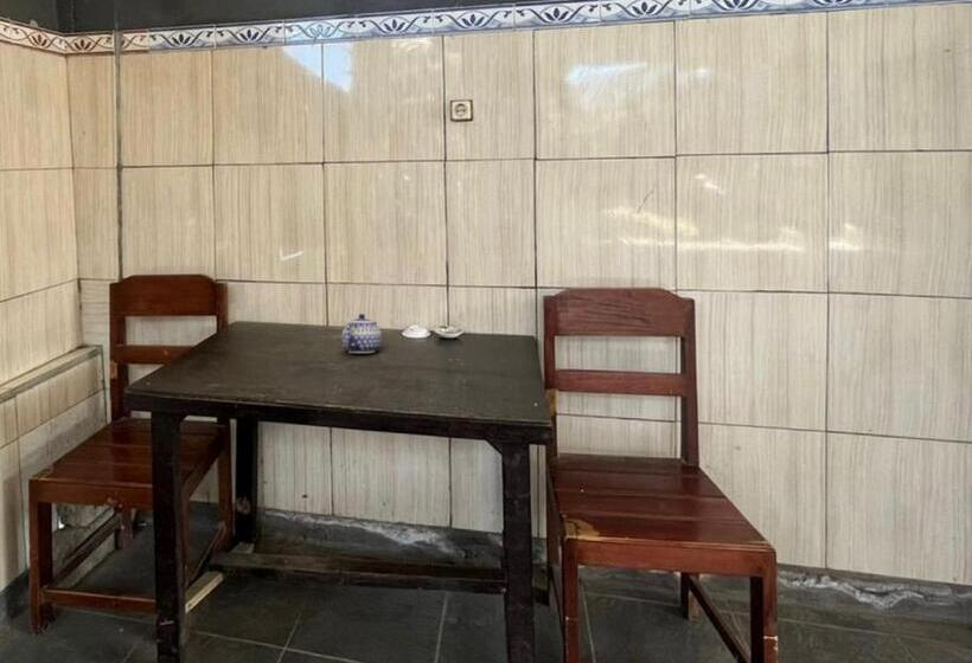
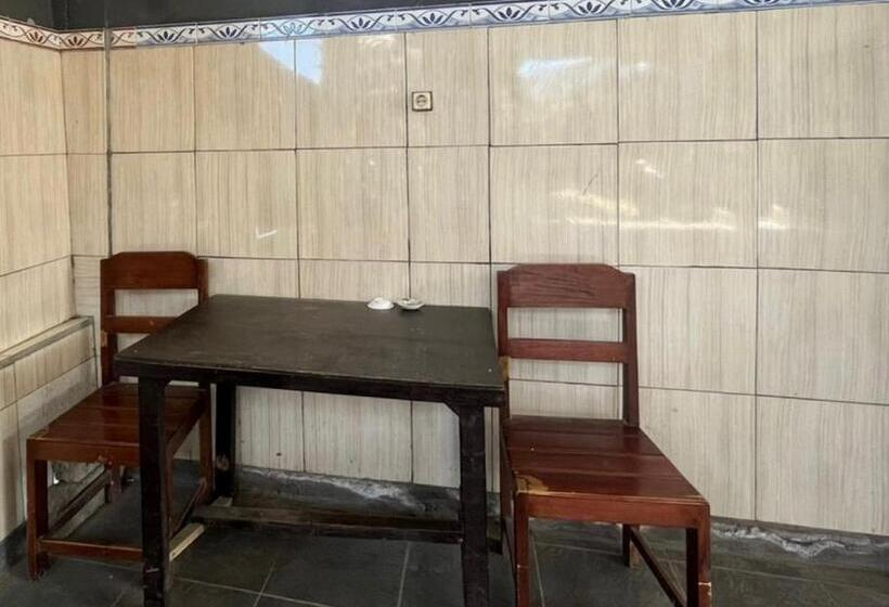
- teapot (362, 333)
